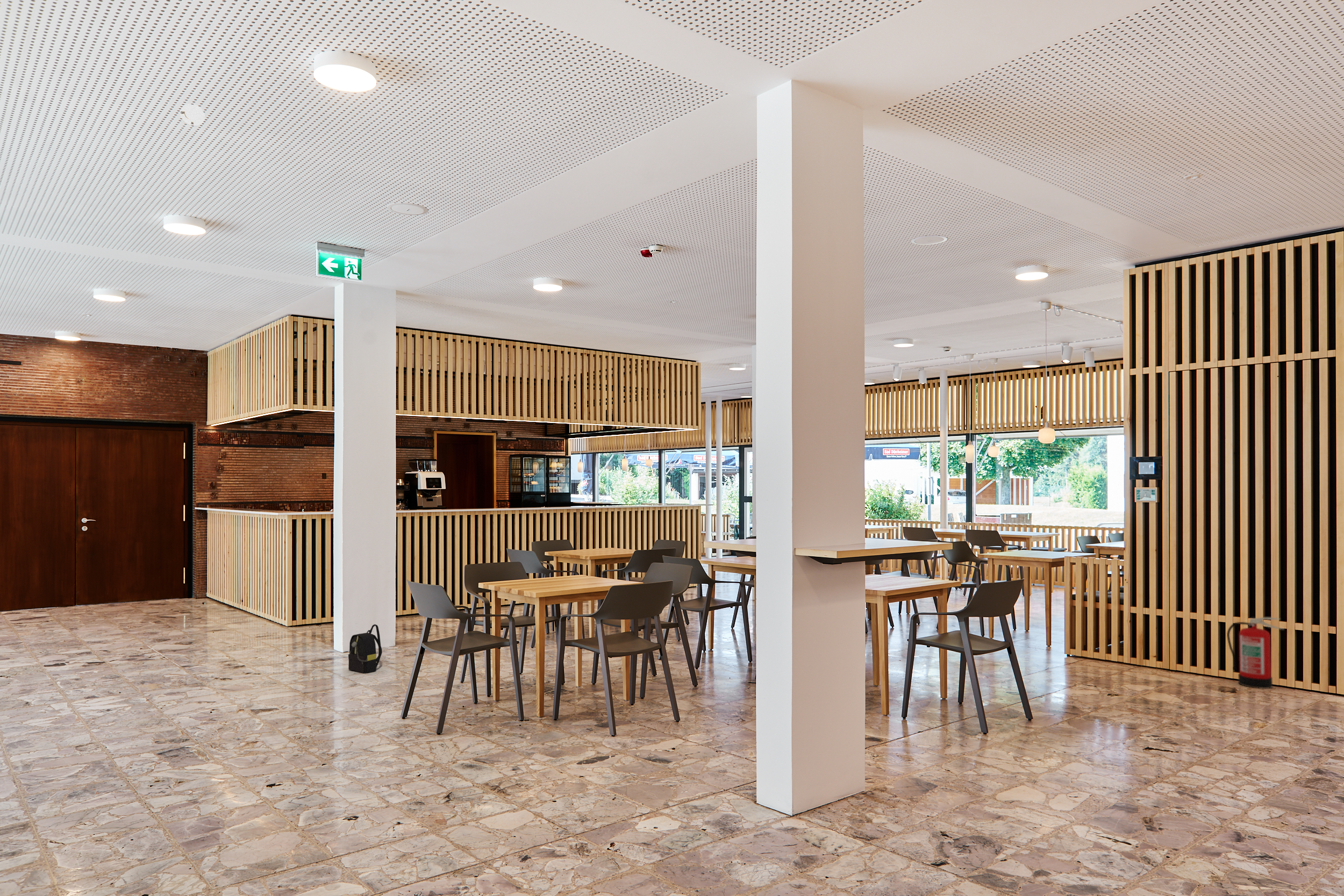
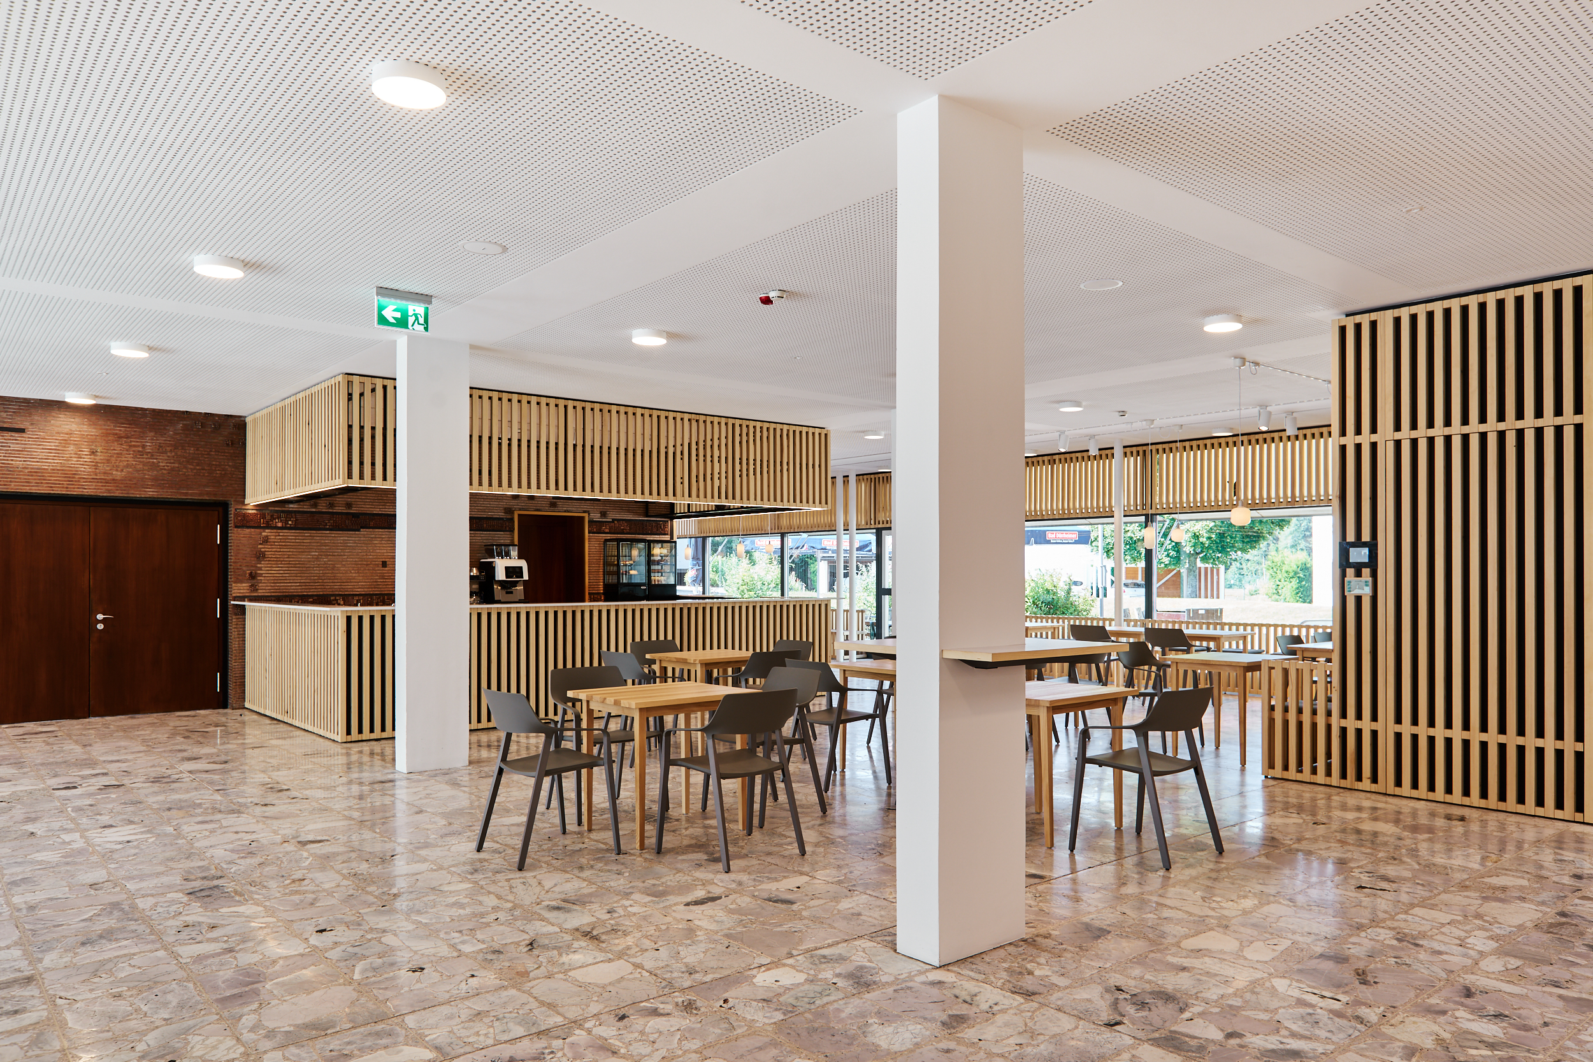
- backpack (369, 647)
- smoke detector (192, 114)
- fire extinguisher (1255, 650)
